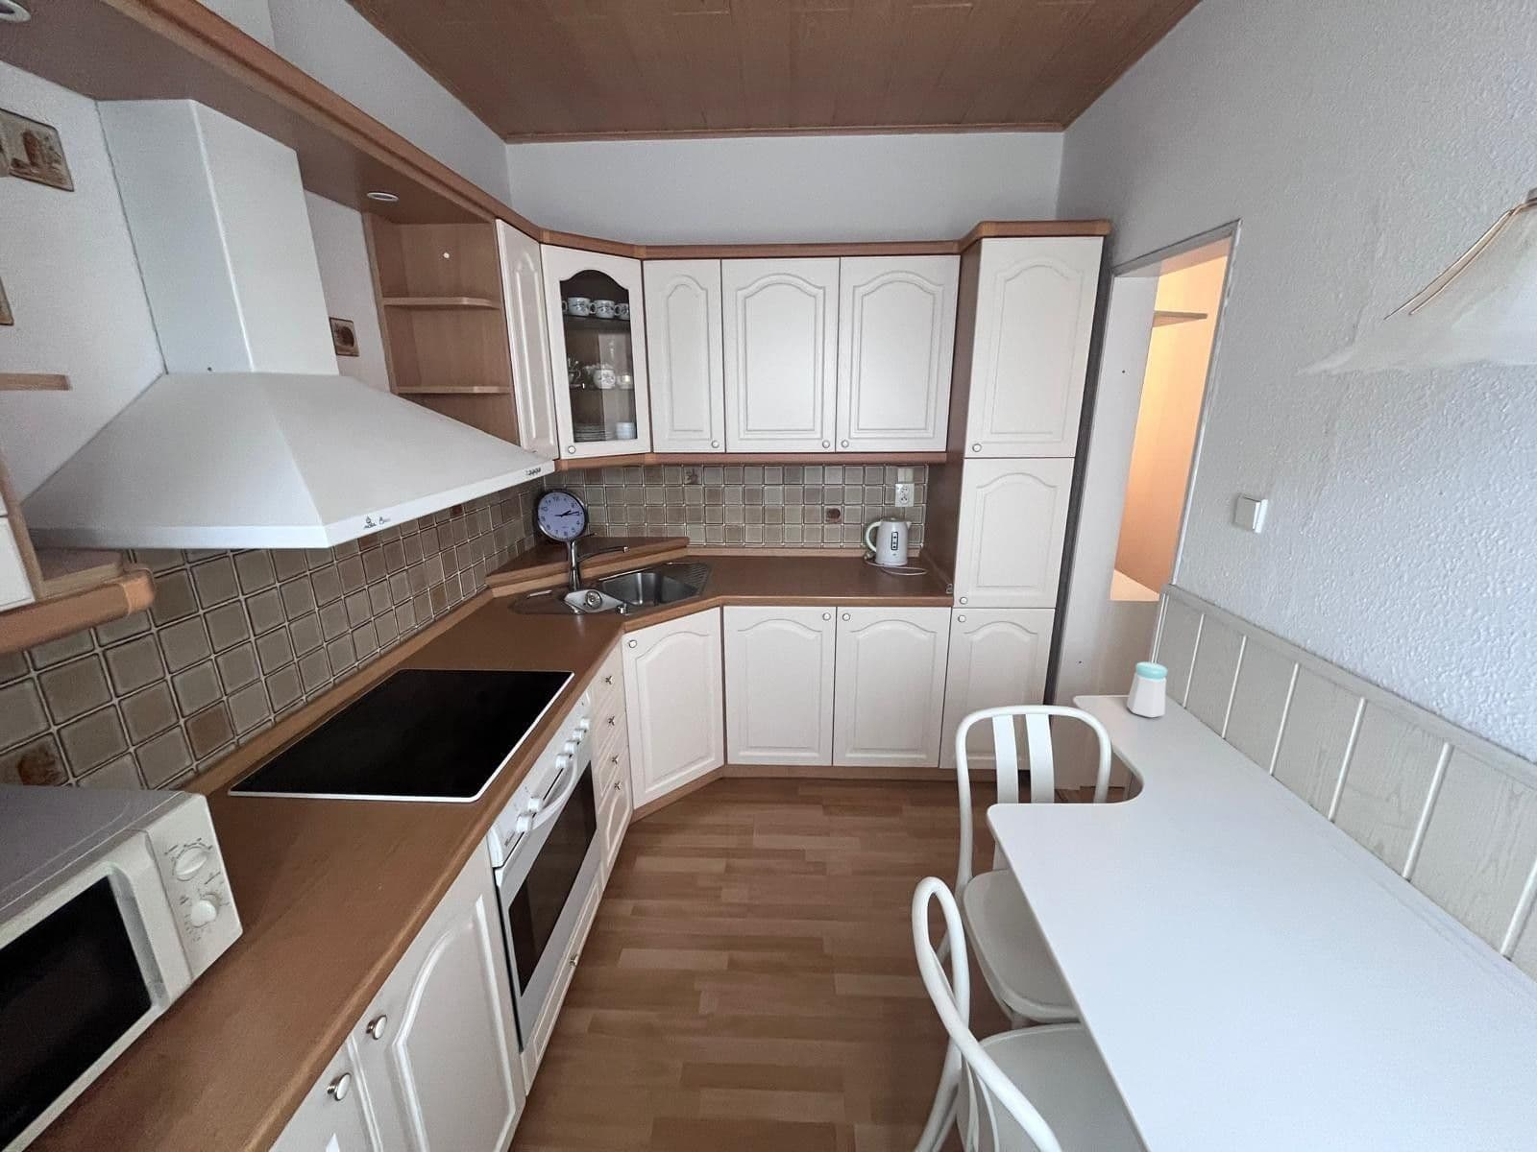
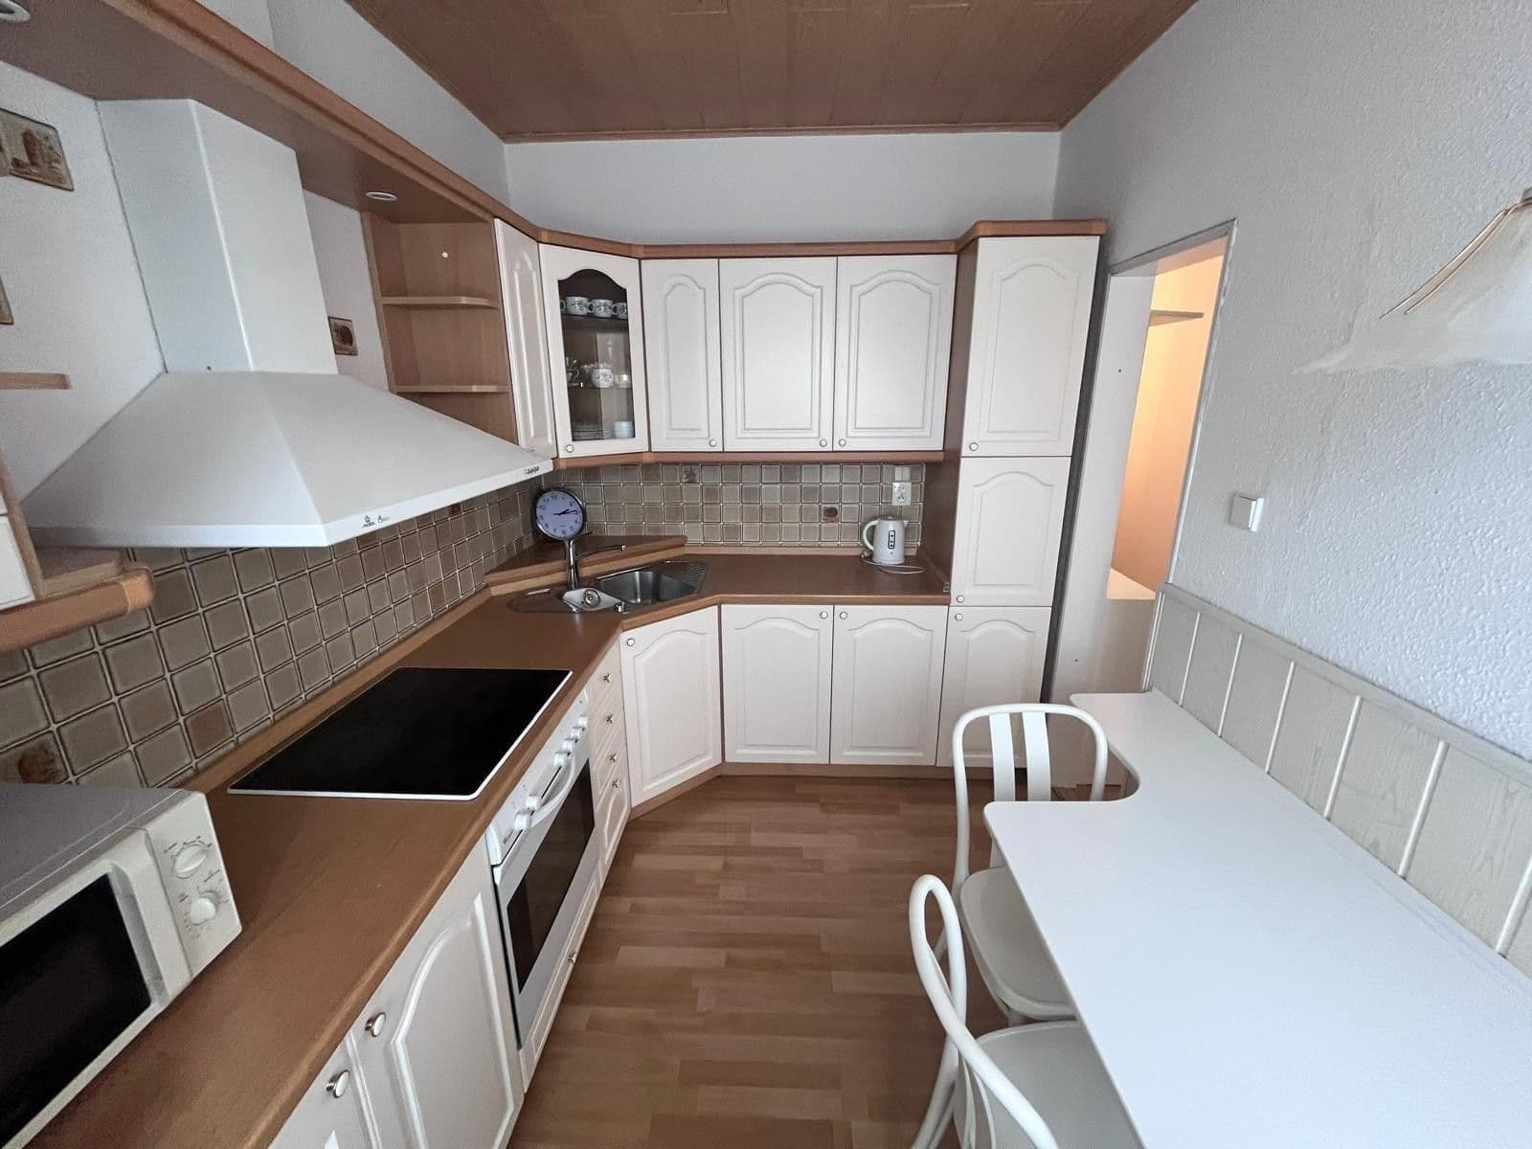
- salt shaker (1149, 689)
